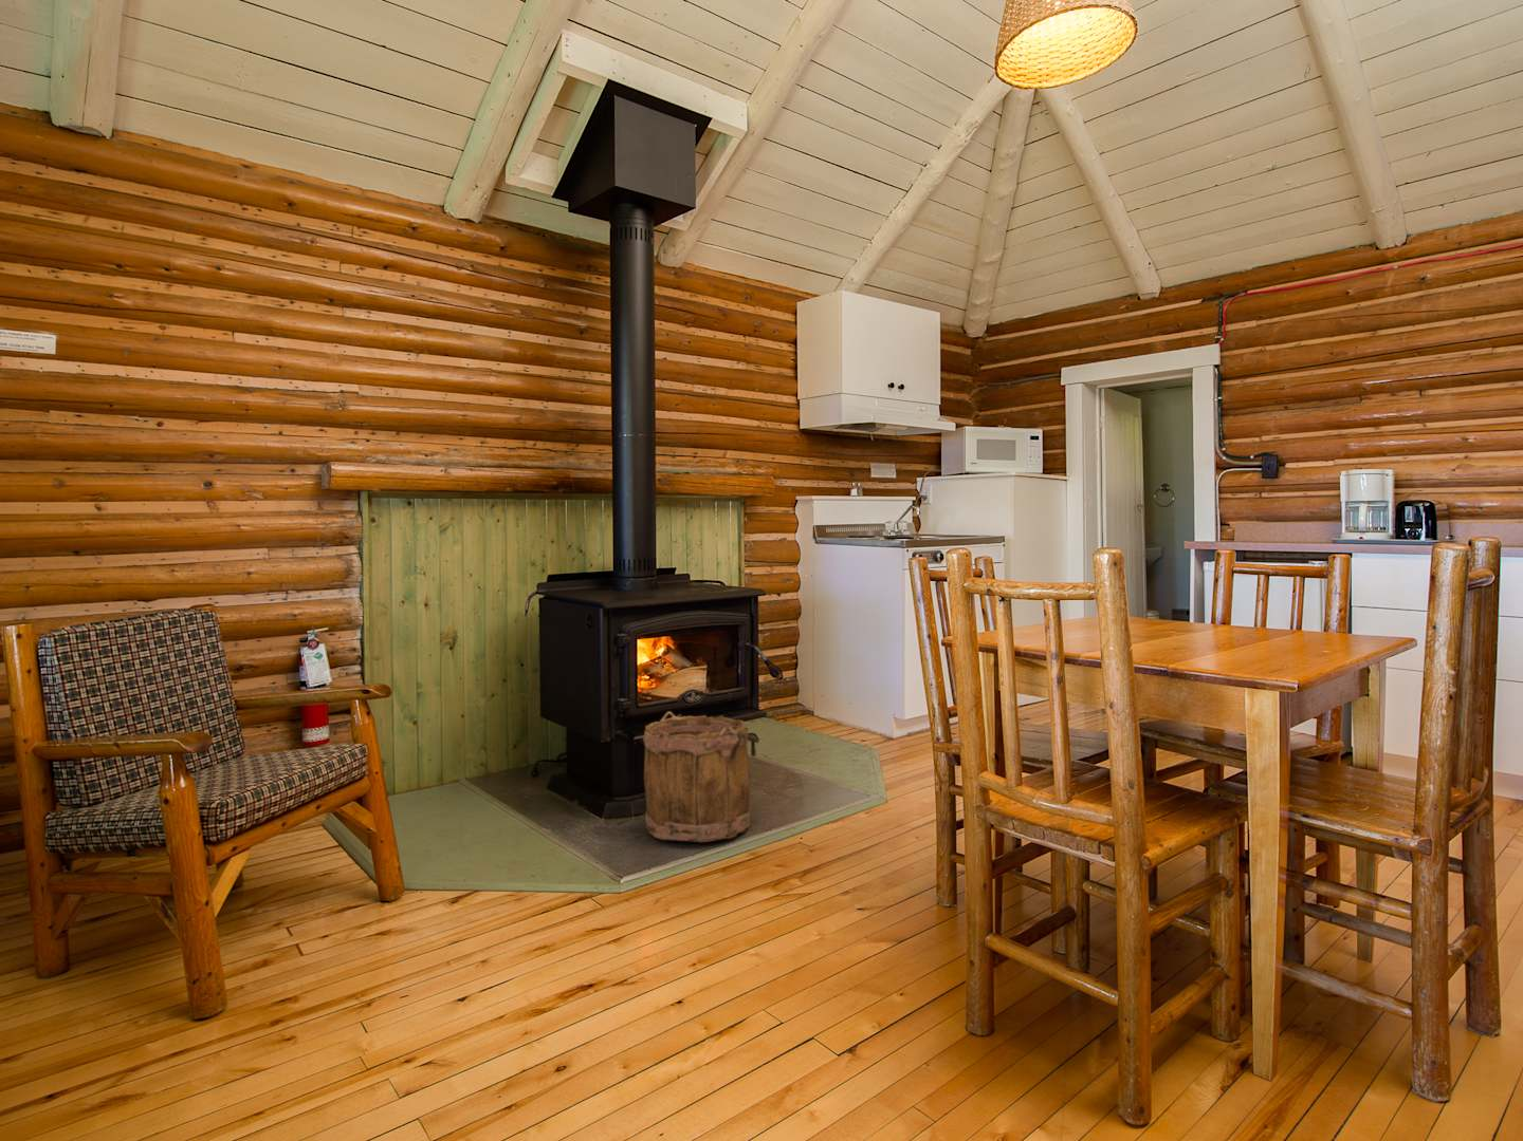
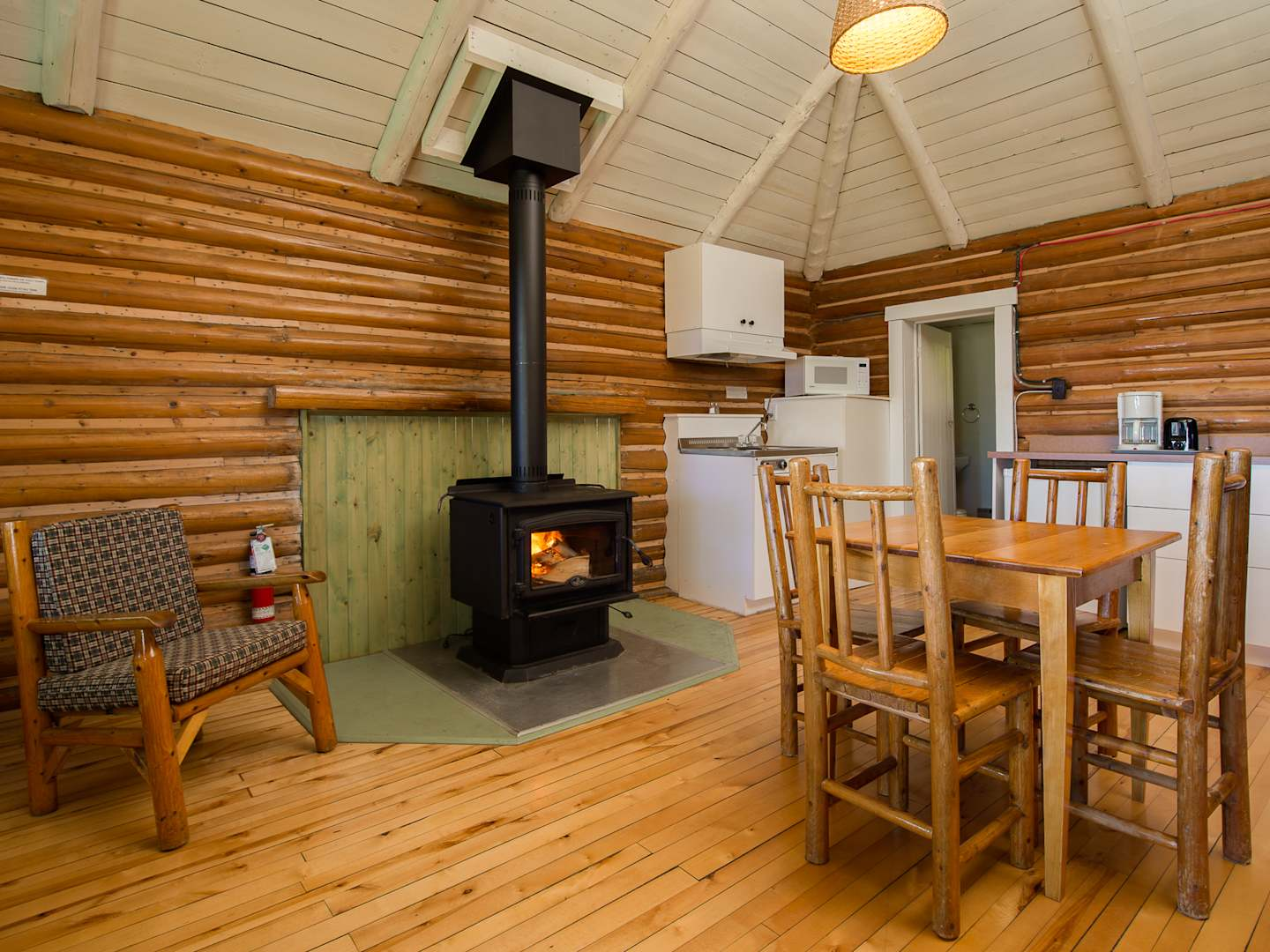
- bucket (702, 771)
